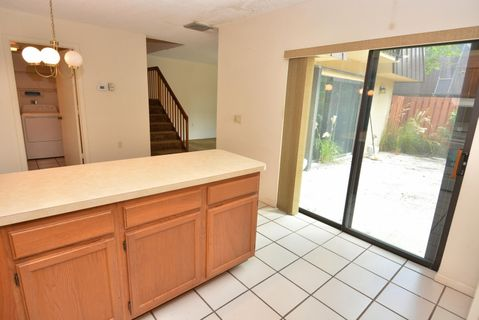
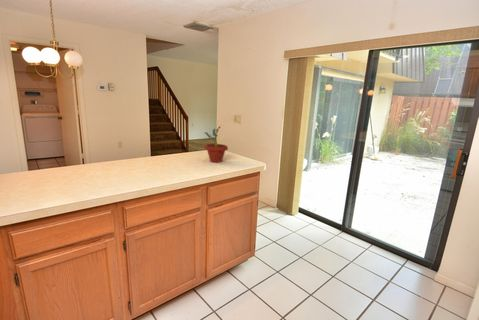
+ potted plant (215, 143)
